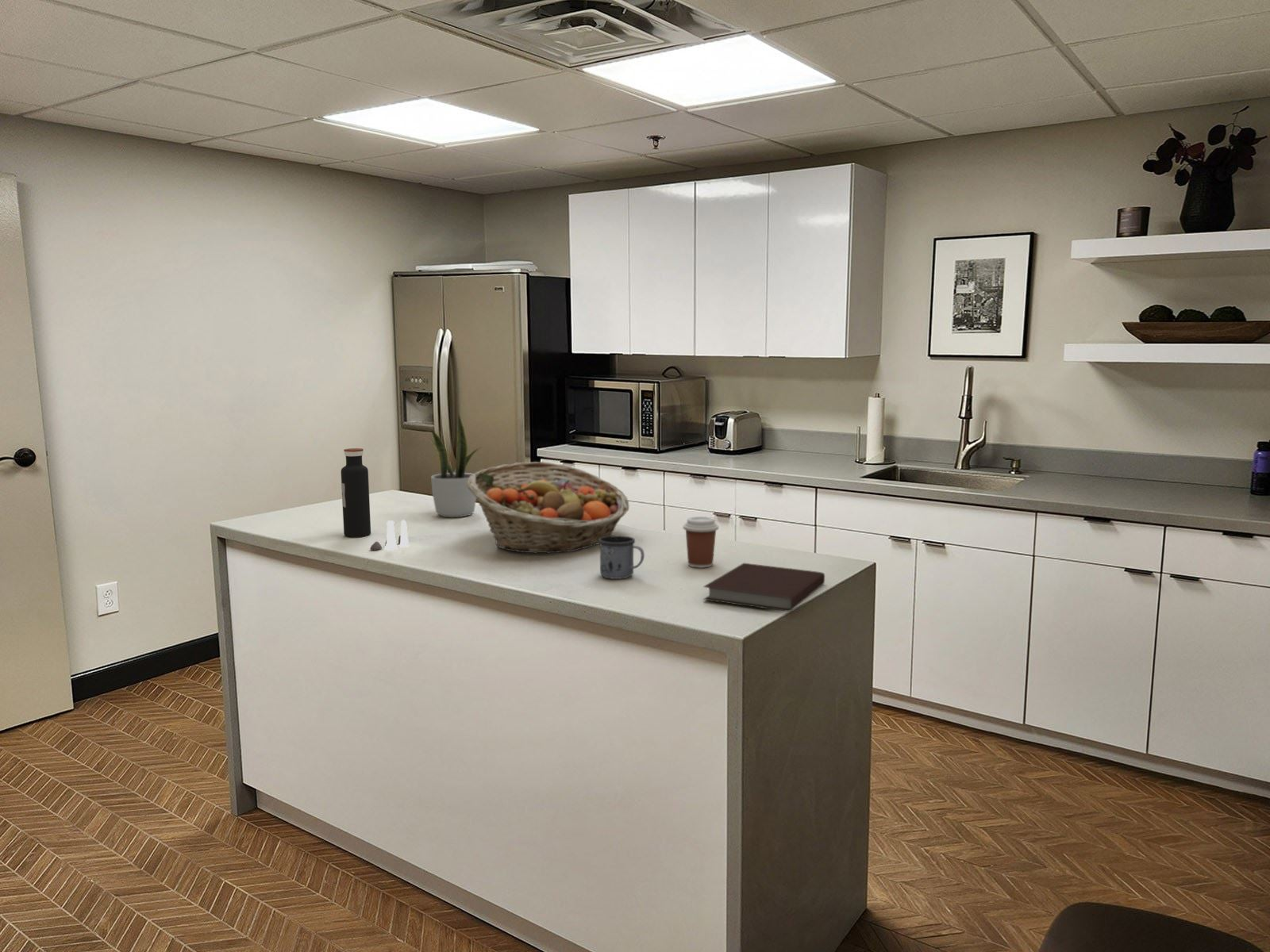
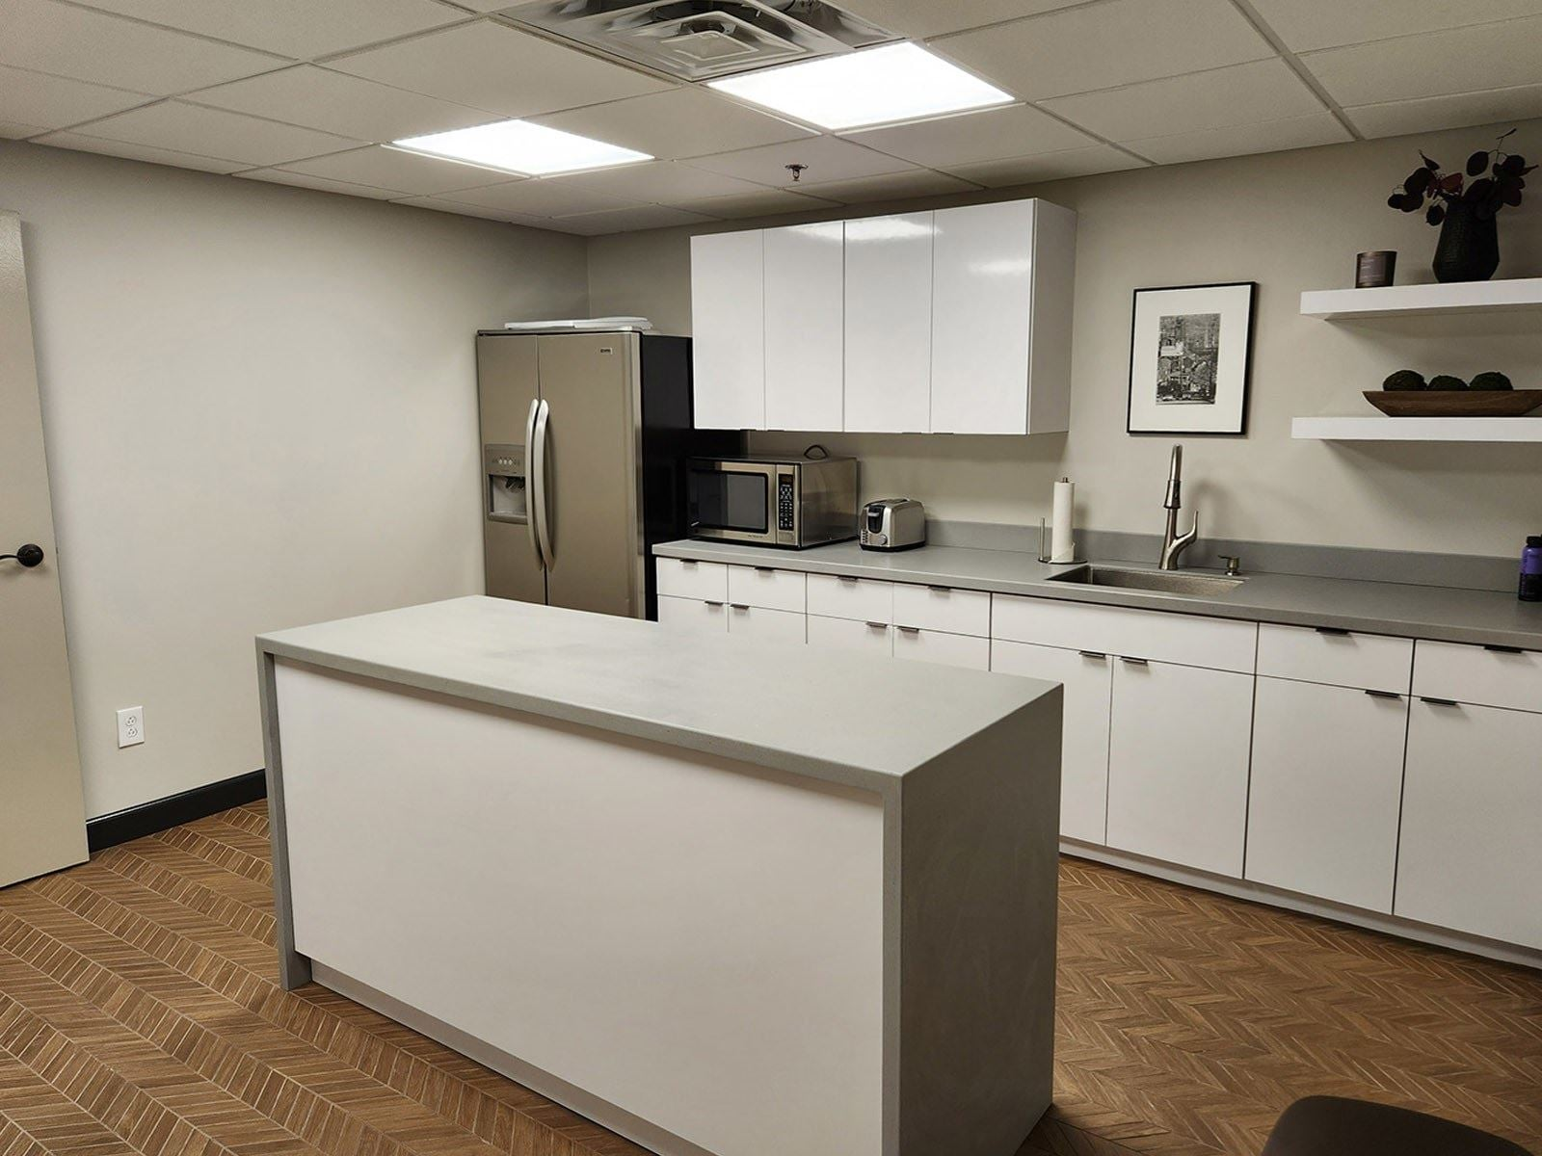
- coffee cup (700, 542)
- salt and pepper shaker set (391, 532)
- water bottle (355, 492)
- mug (622, 558)
- potted plant (449, 463)
- notebook (765, 585)
- fruit basket (549, 505)
